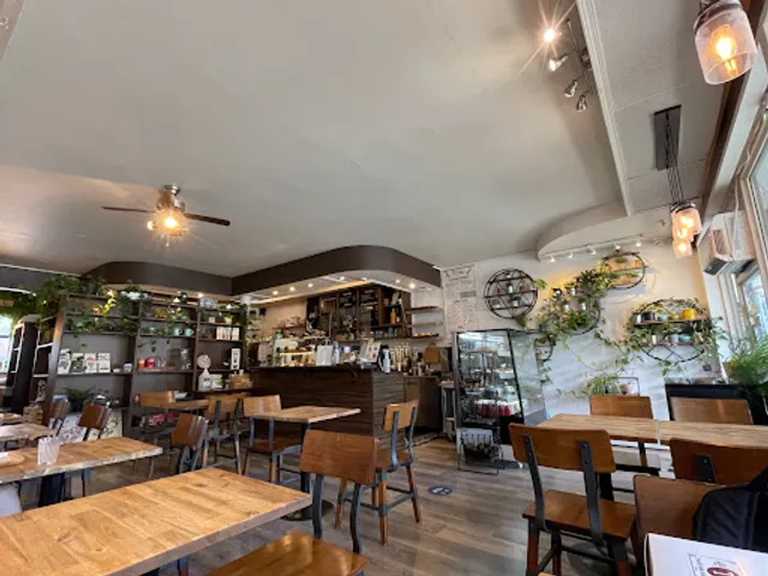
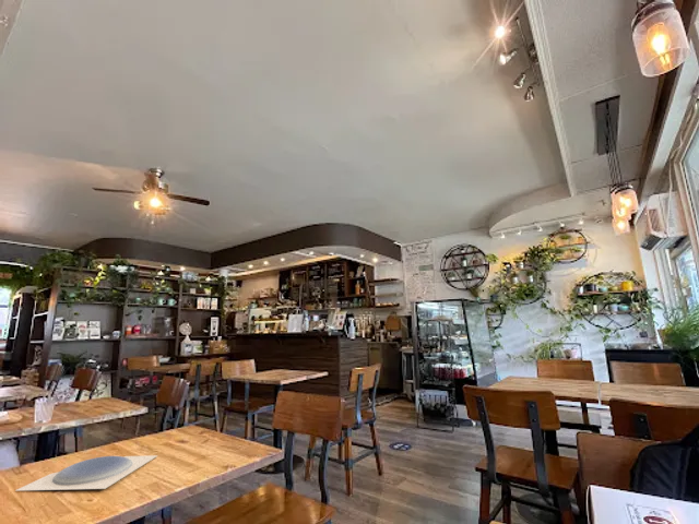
+ plate (95, 466)
